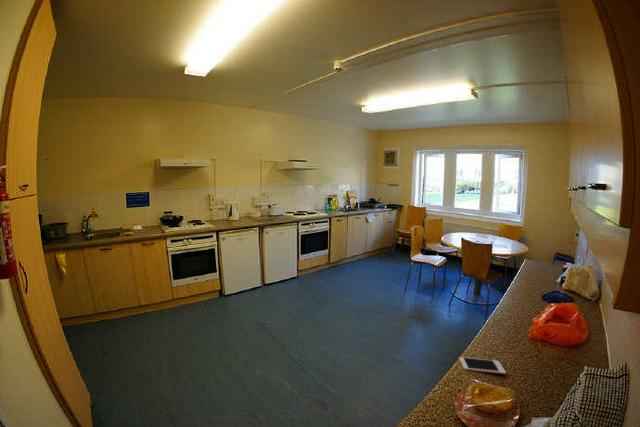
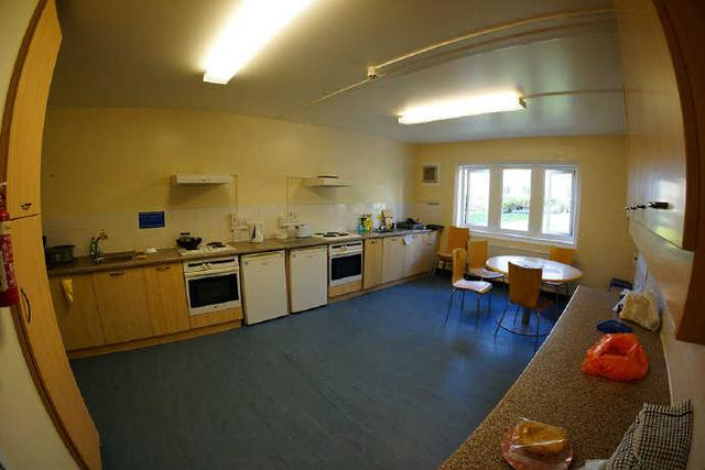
- cell phone (481, 365)
